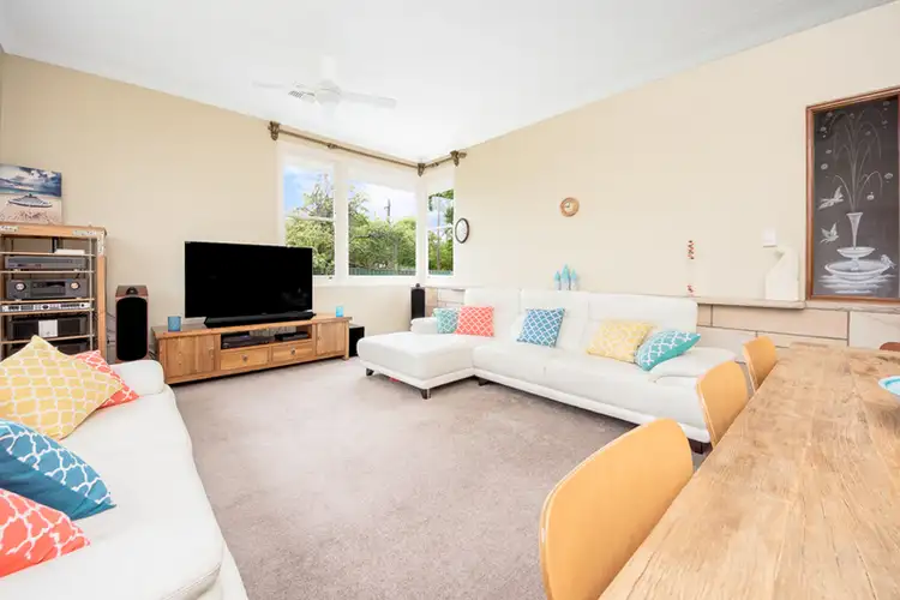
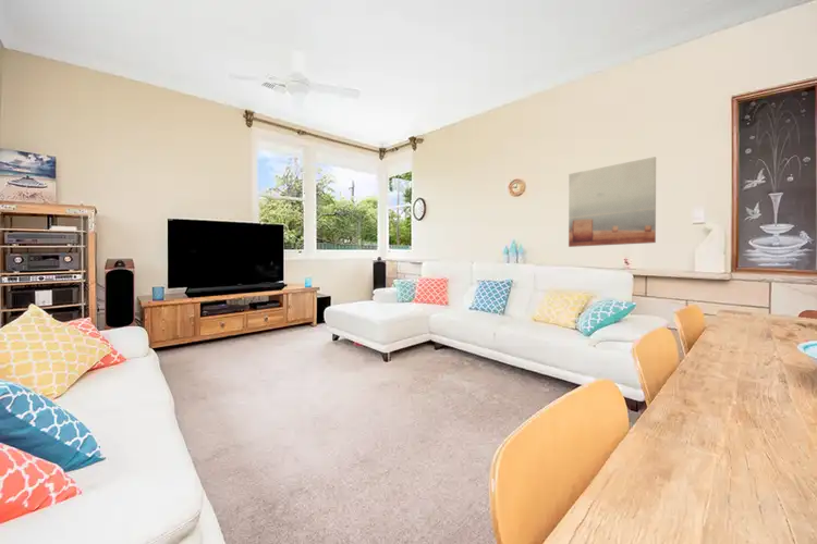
+ wall art (608, 206)
